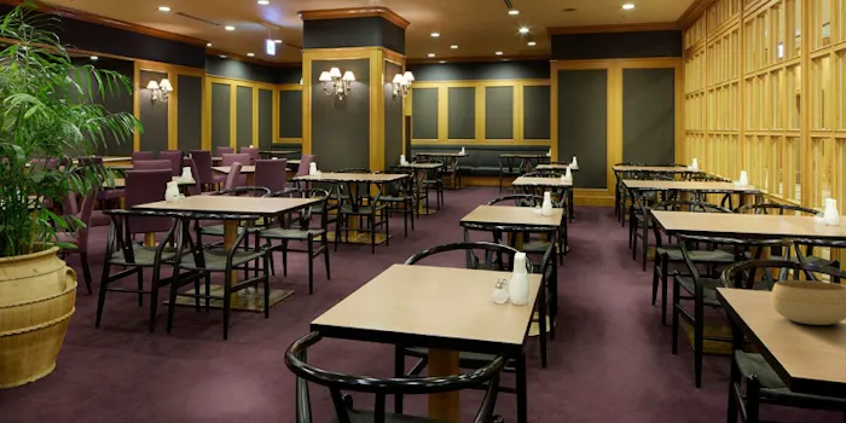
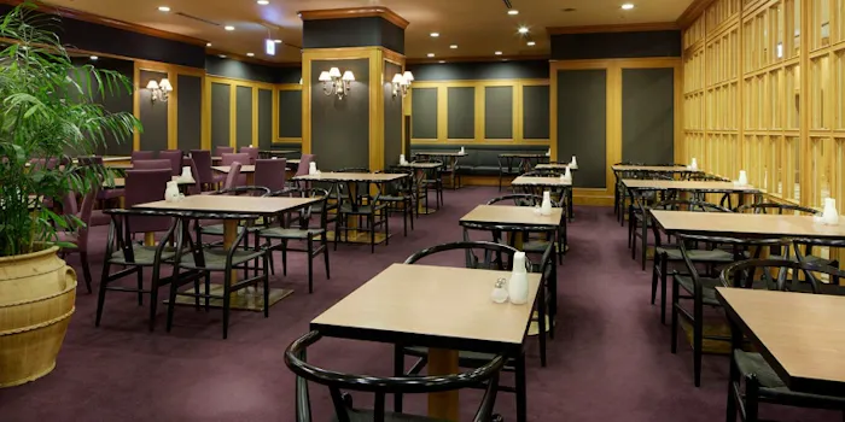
- bowl (811, 302)
